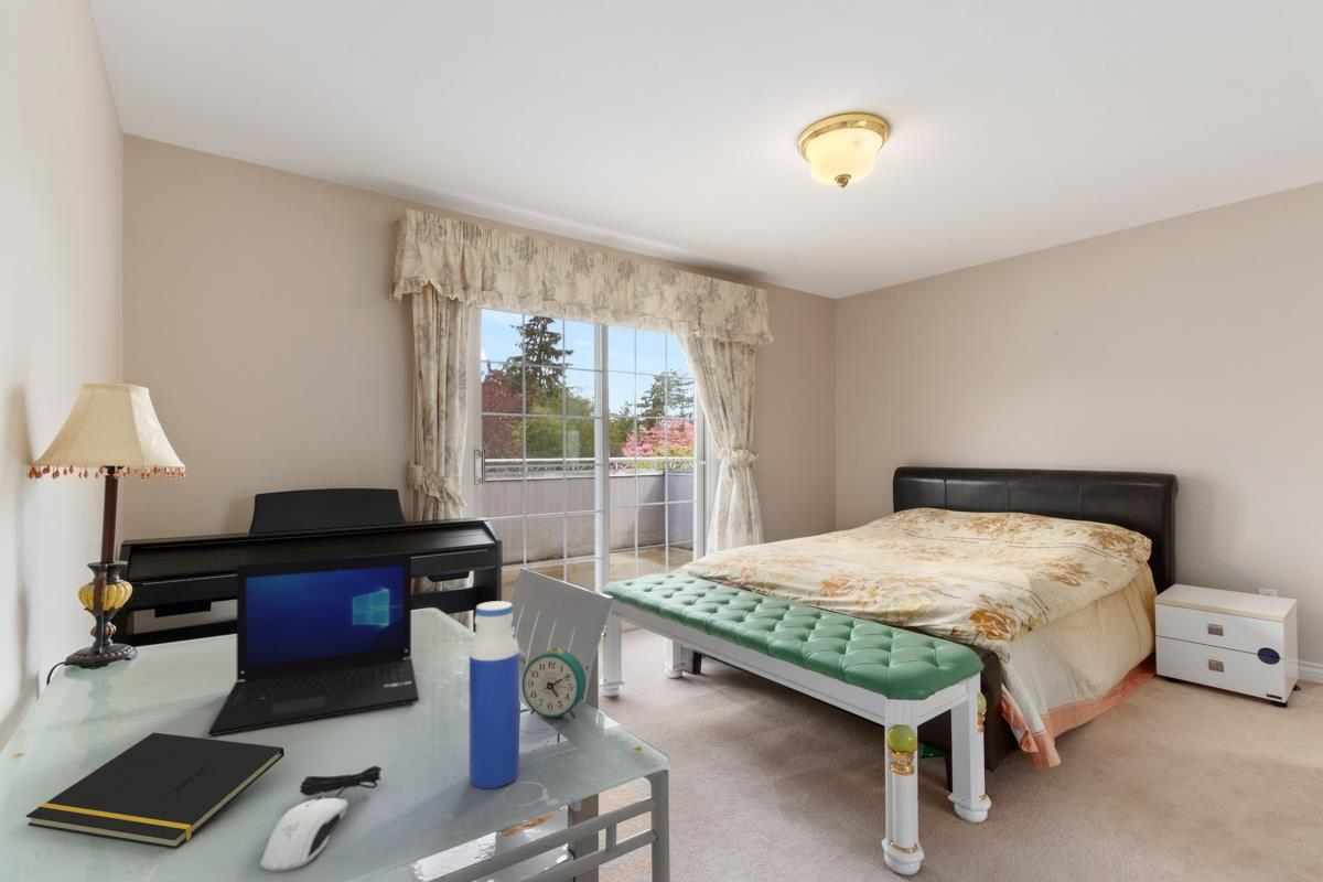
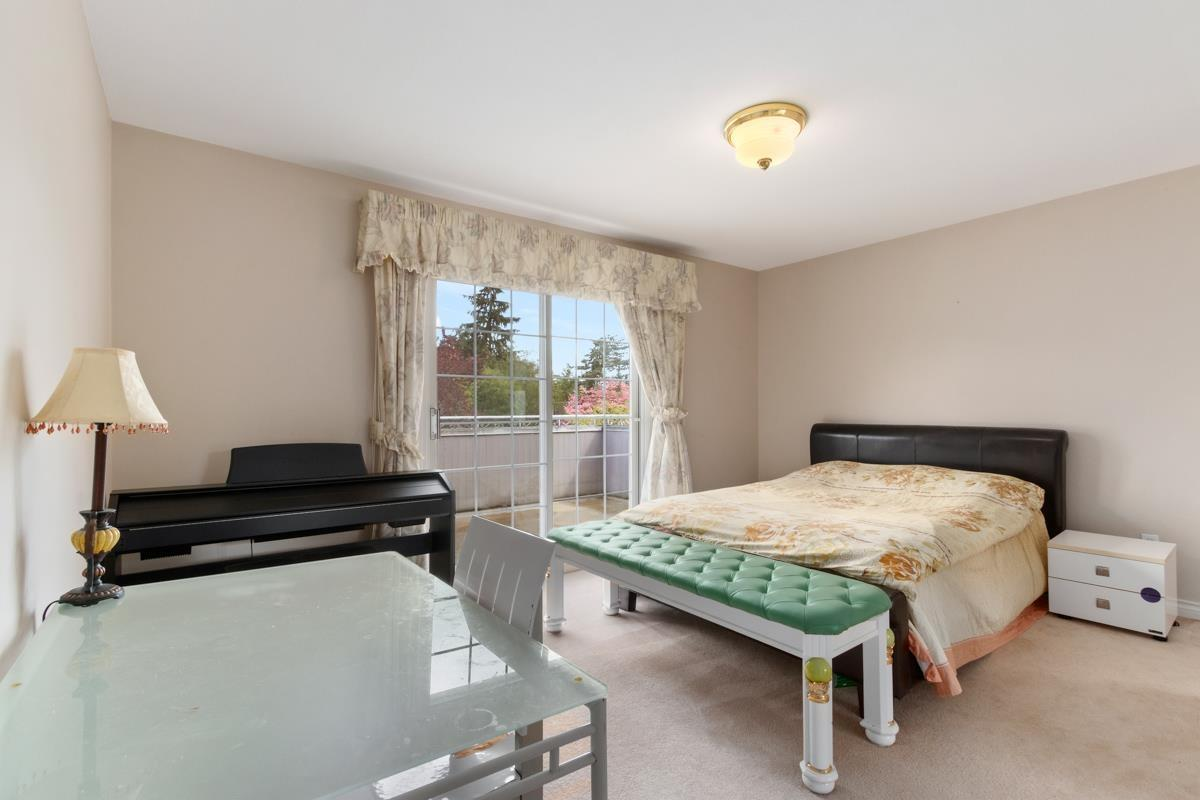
- alarm clock (556, 679)
- laptop (324, 632)
- water bottle (494, 690)
- computer mouse (318, 809)
- notepad (163, 783)
